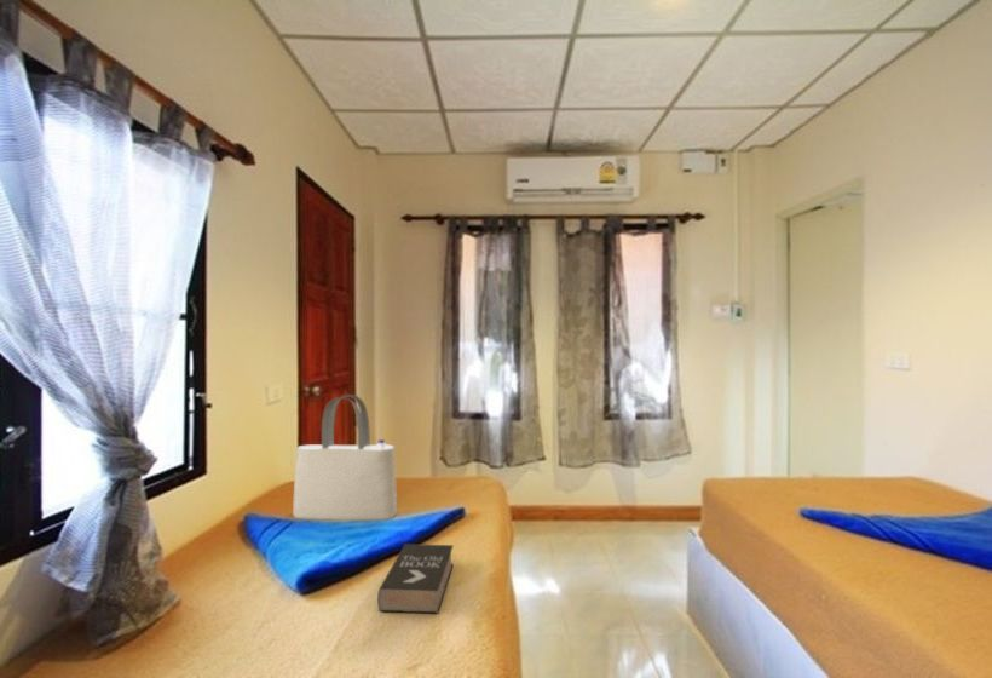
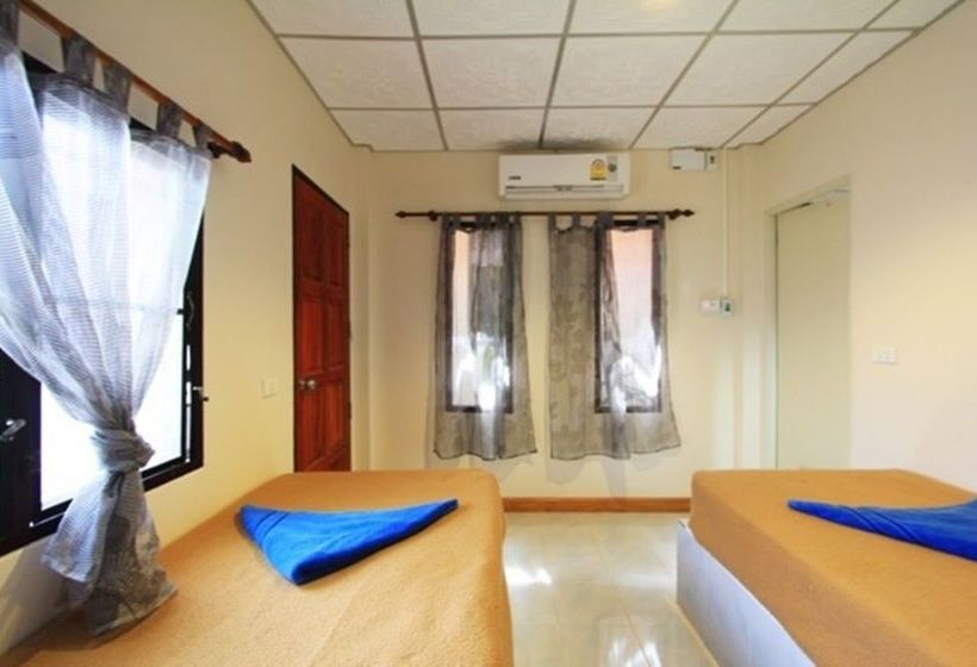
- book (419, 575)
- tote bag (345, 455)
